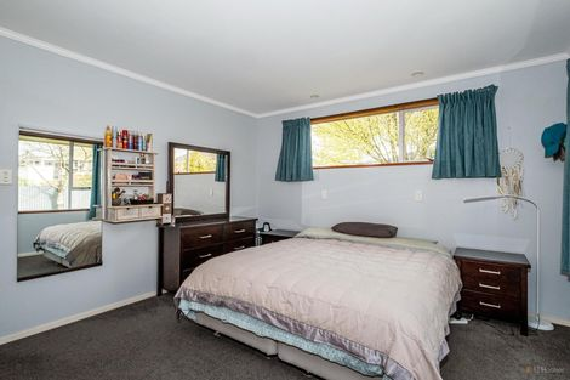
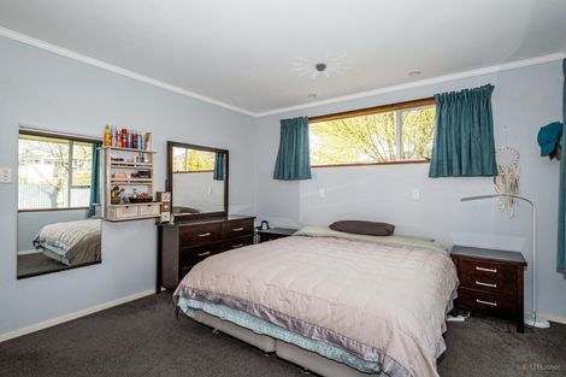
+ ceiling light (320, 65)
